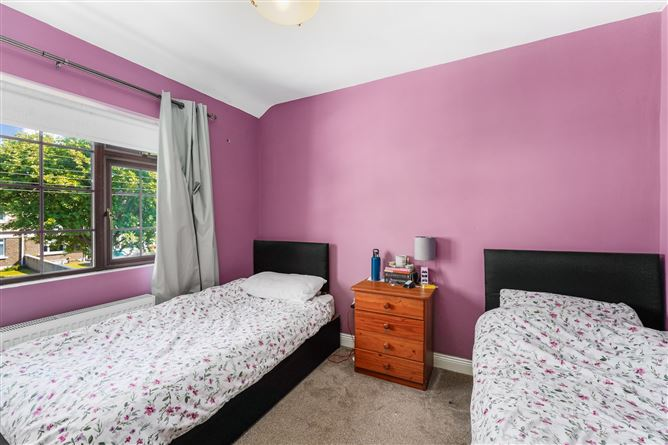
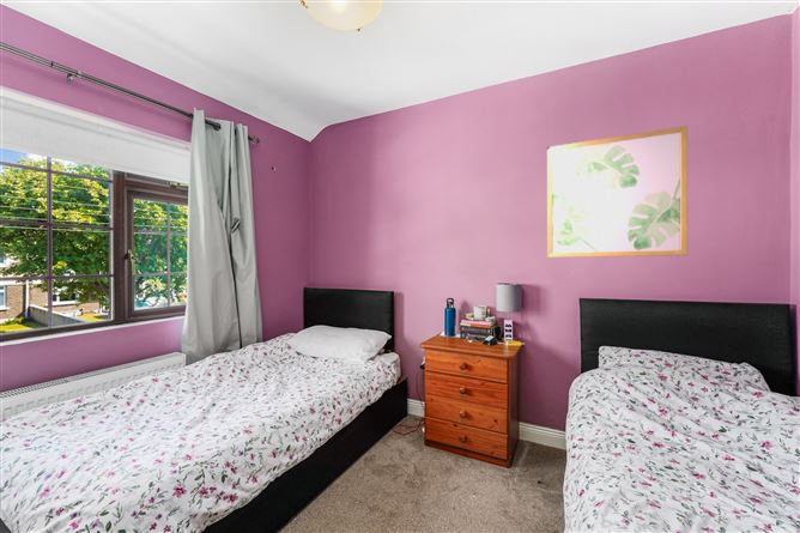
+ wall art (611, 196)
